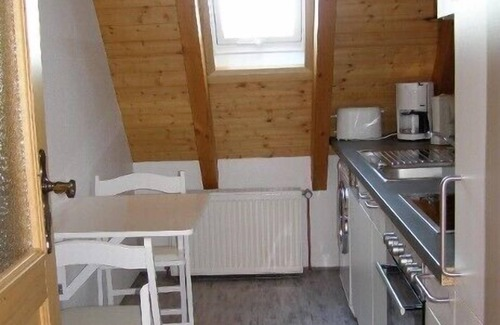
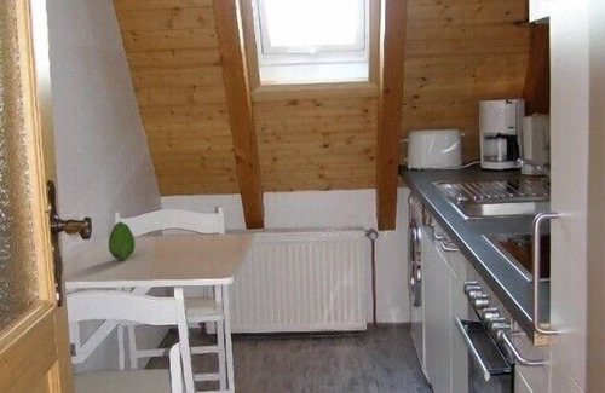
+ fruit (121, 239)
